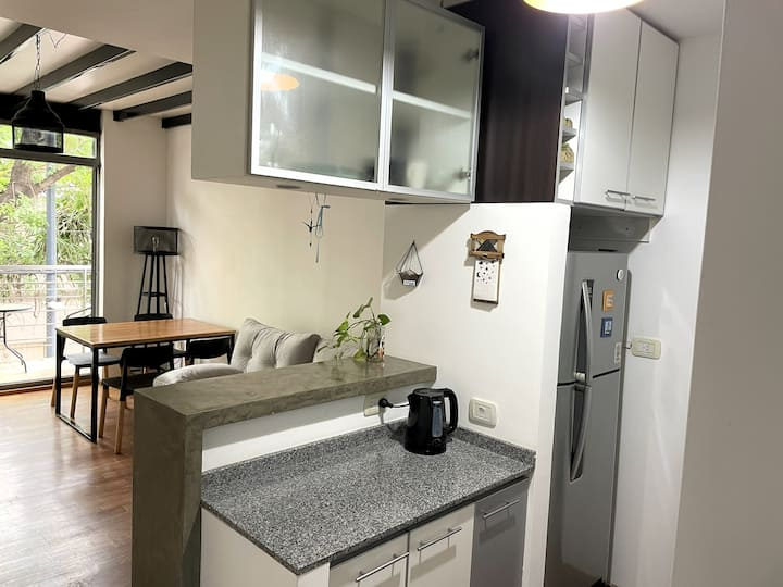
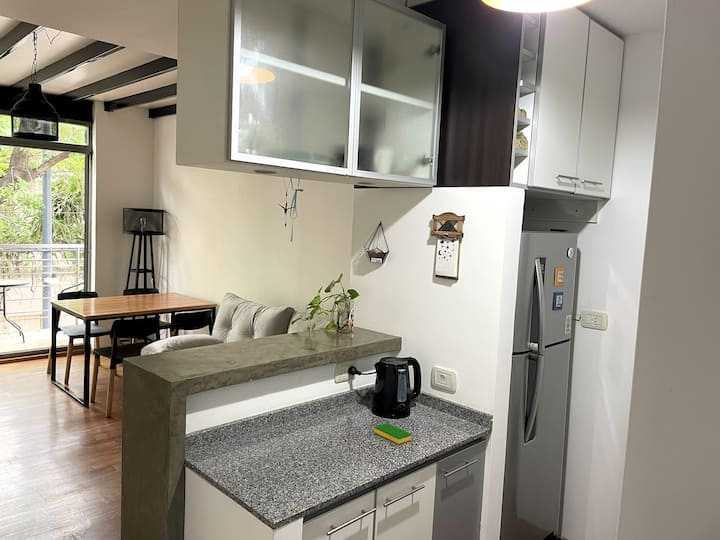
+ dish sponge (392, 433)
